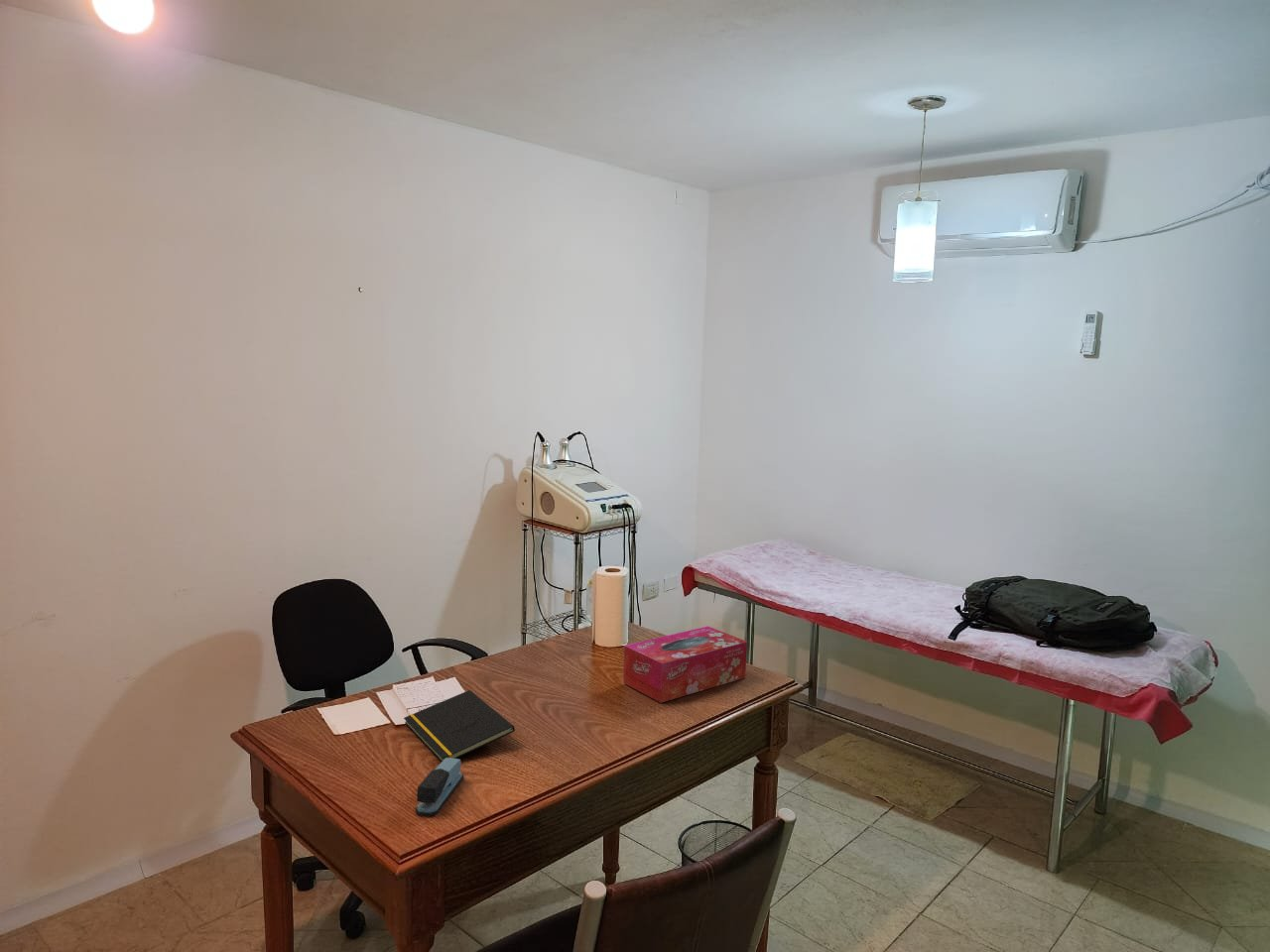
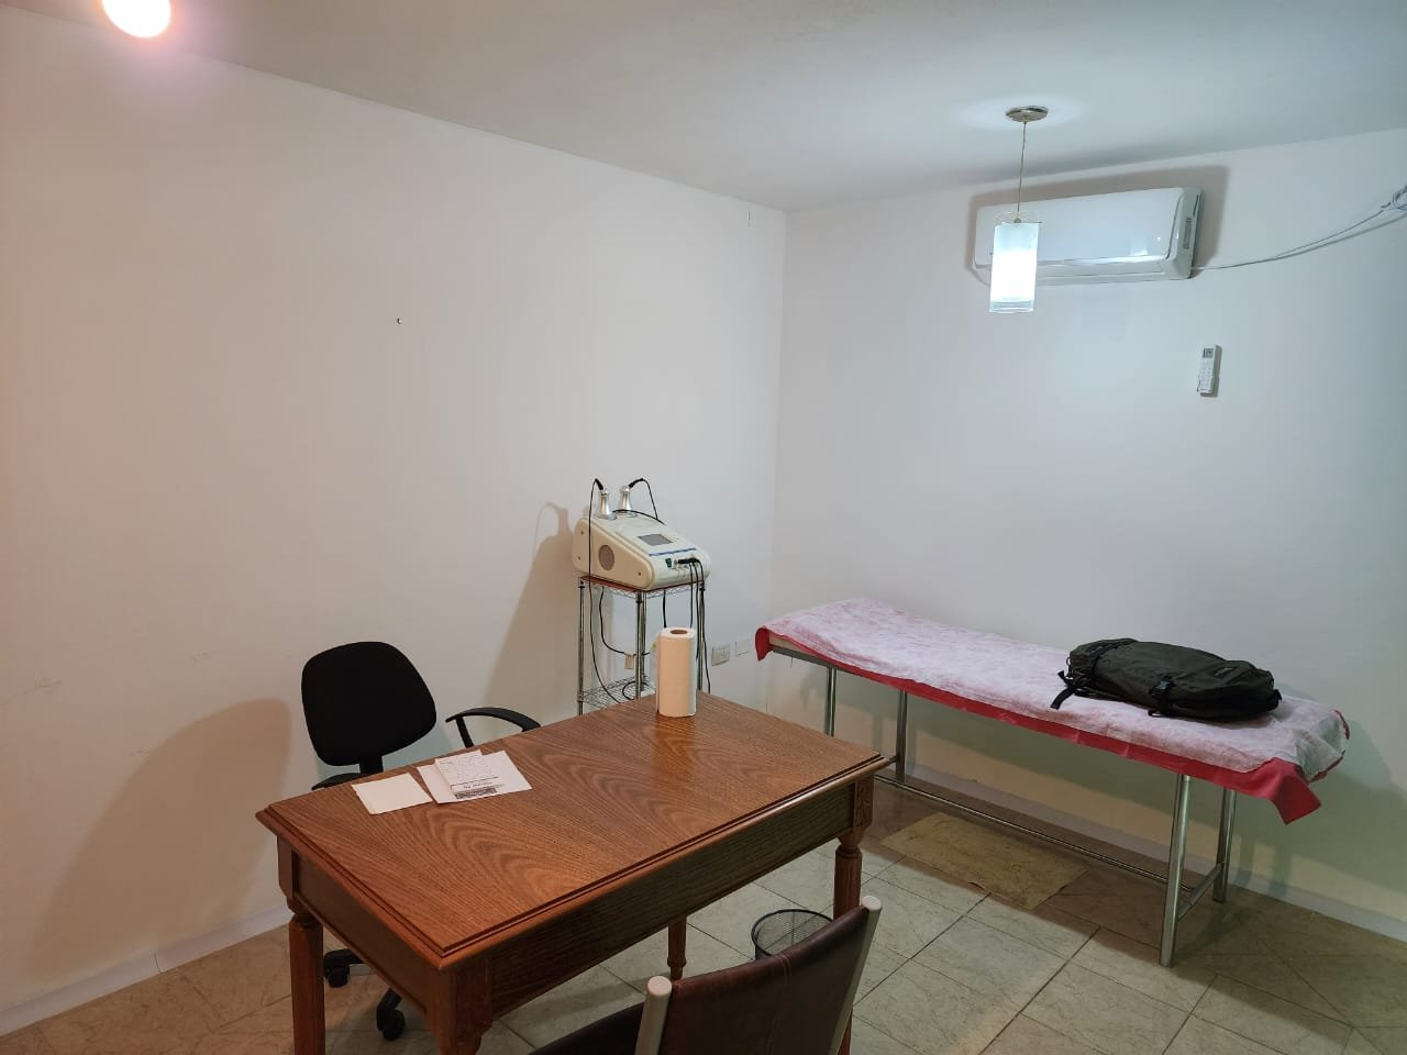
- tissue box (686, 661)
- notepad (457, 724)
- stapler (440, 781)
